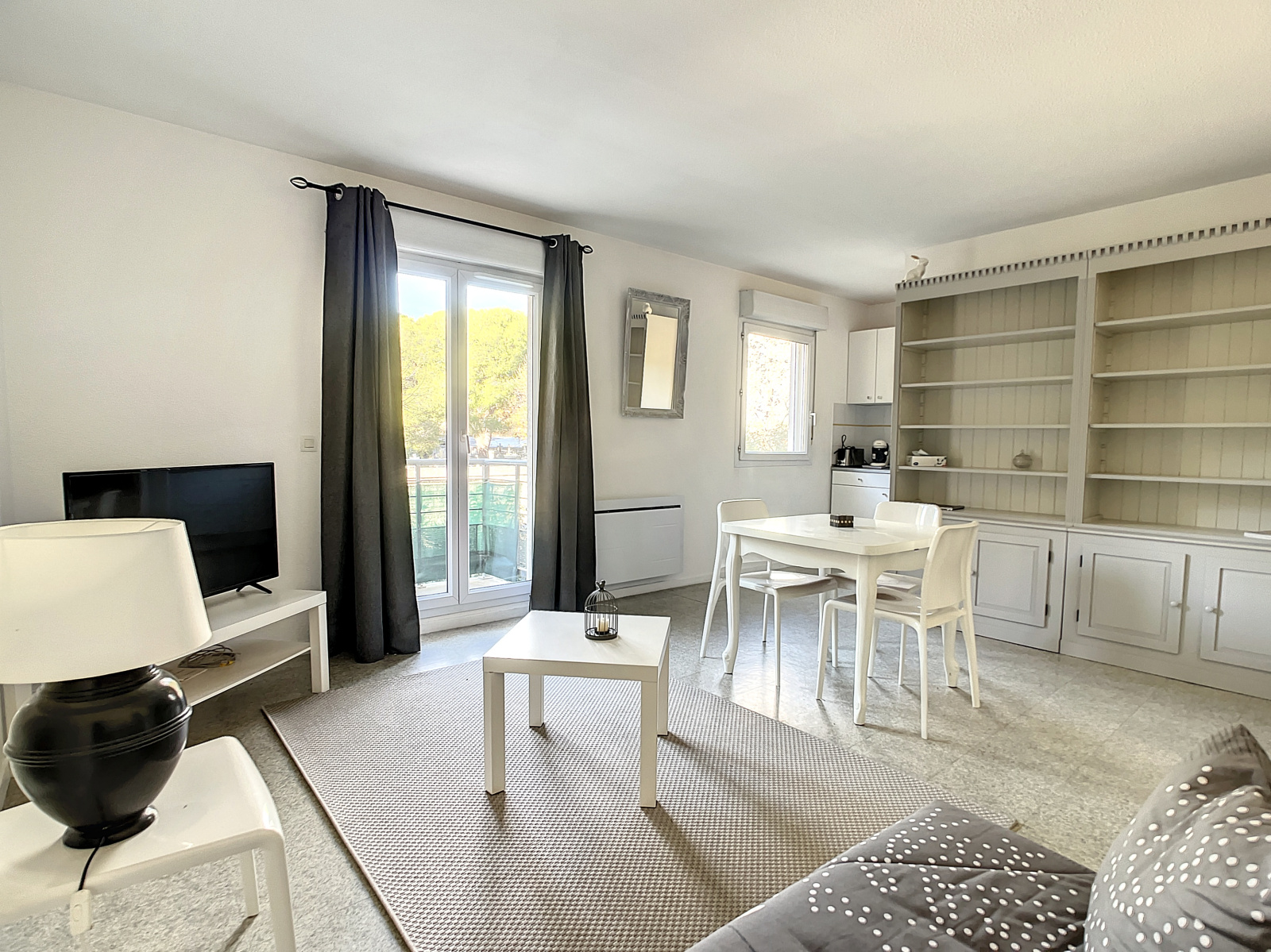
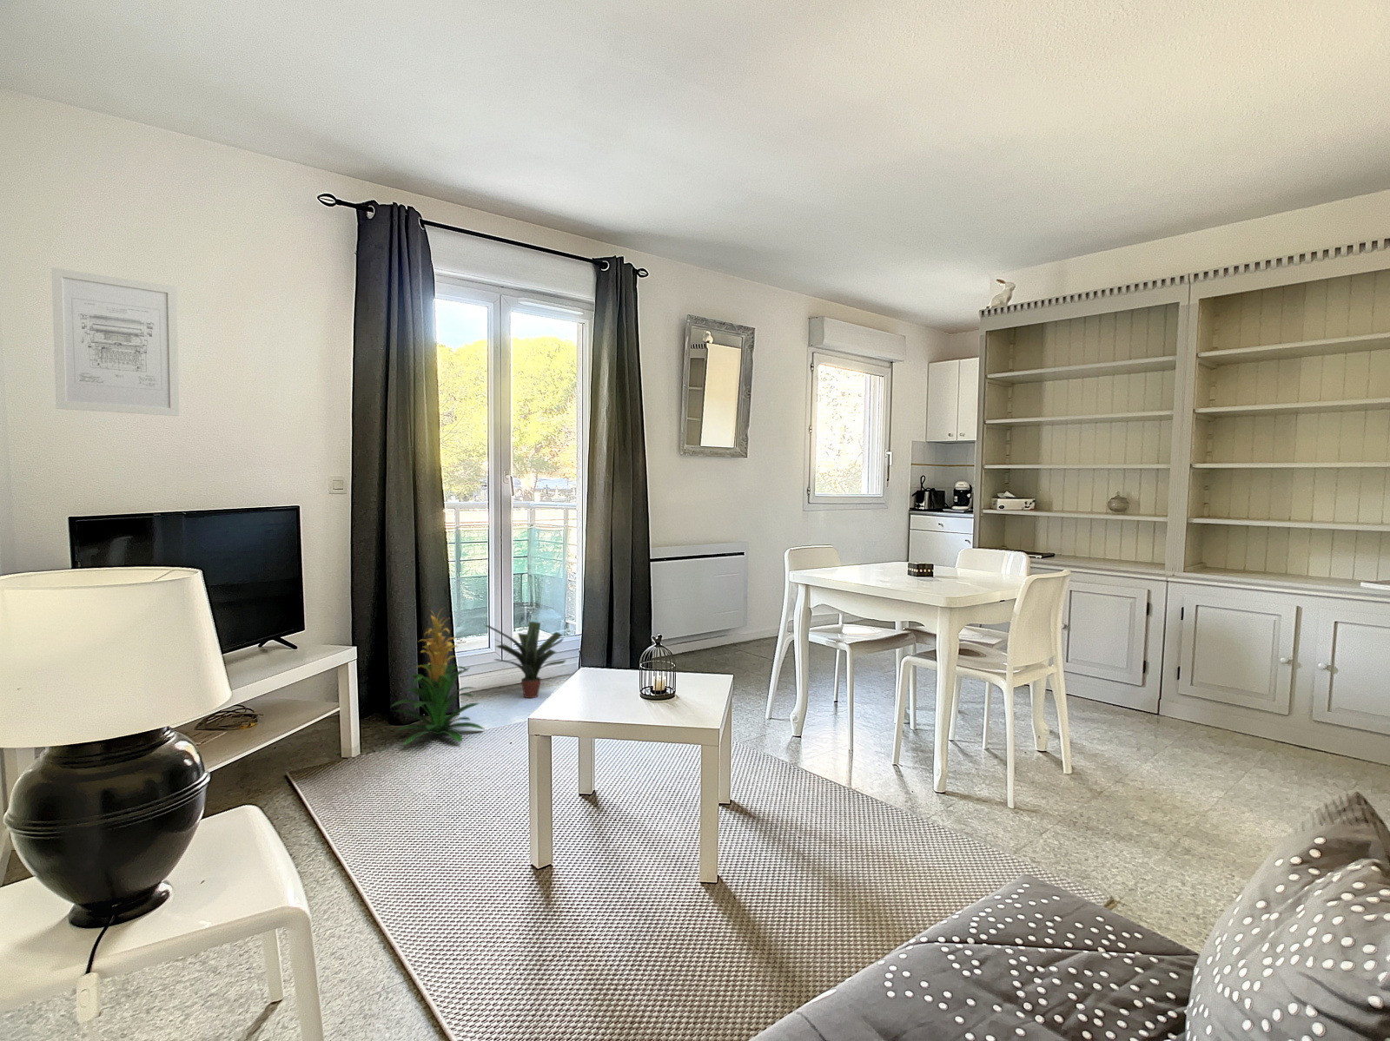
+ indoor plant (437, 671)
+ potted plant (525, 658)
+ wall art (118, 344)
